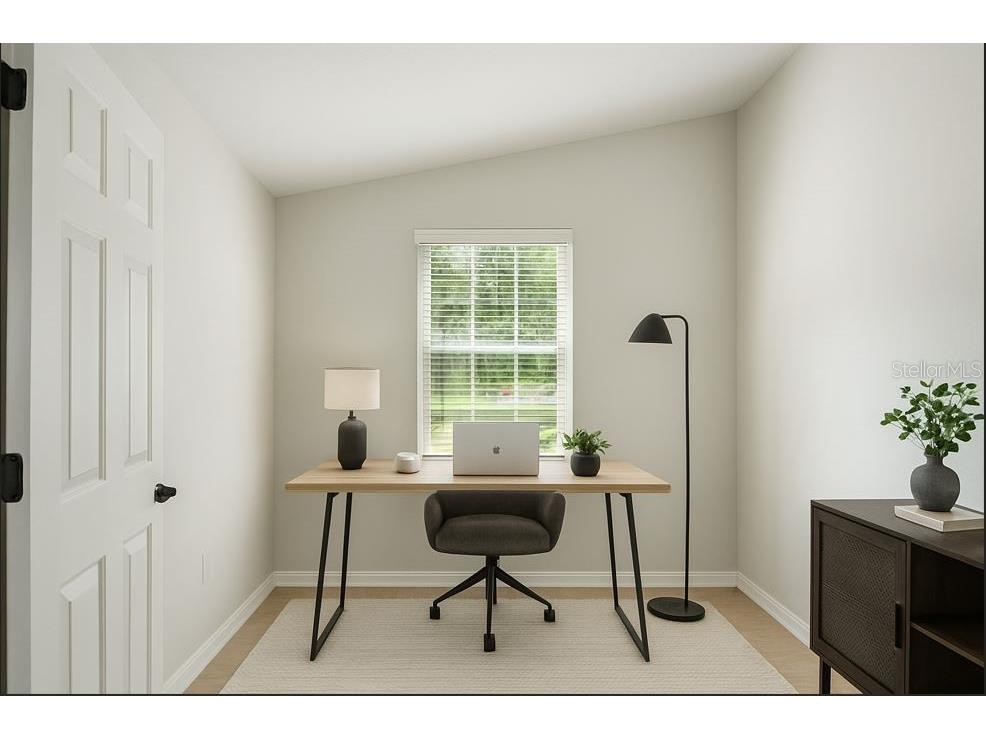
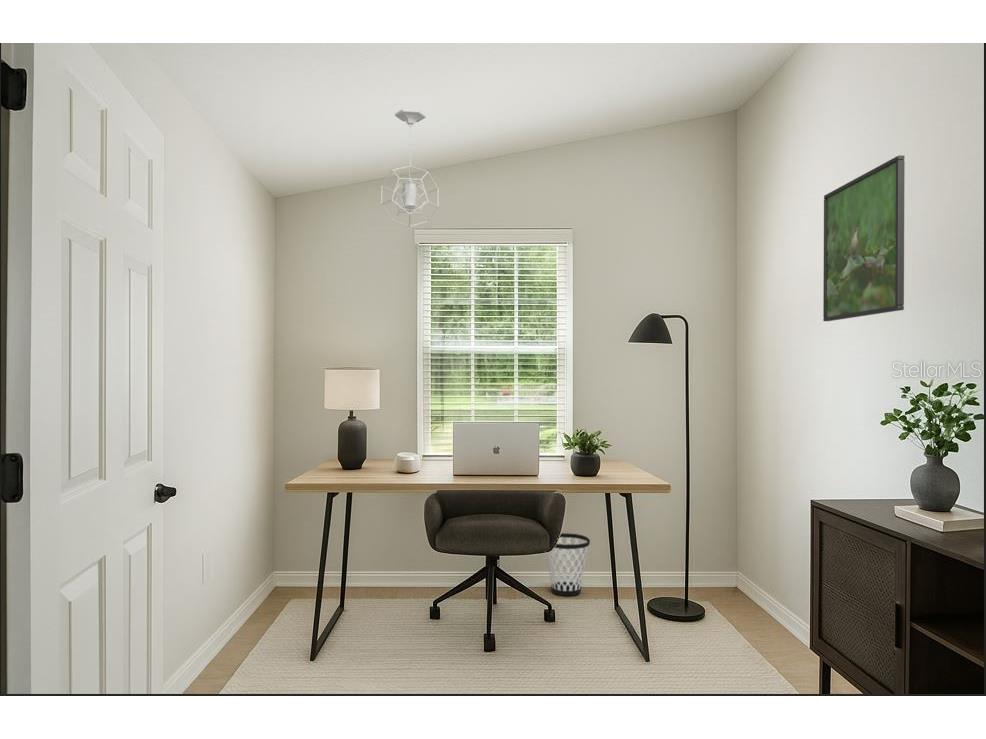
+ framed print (859, 246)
+ wastebasket (566, 565)
+ pendant light (410, 170)
